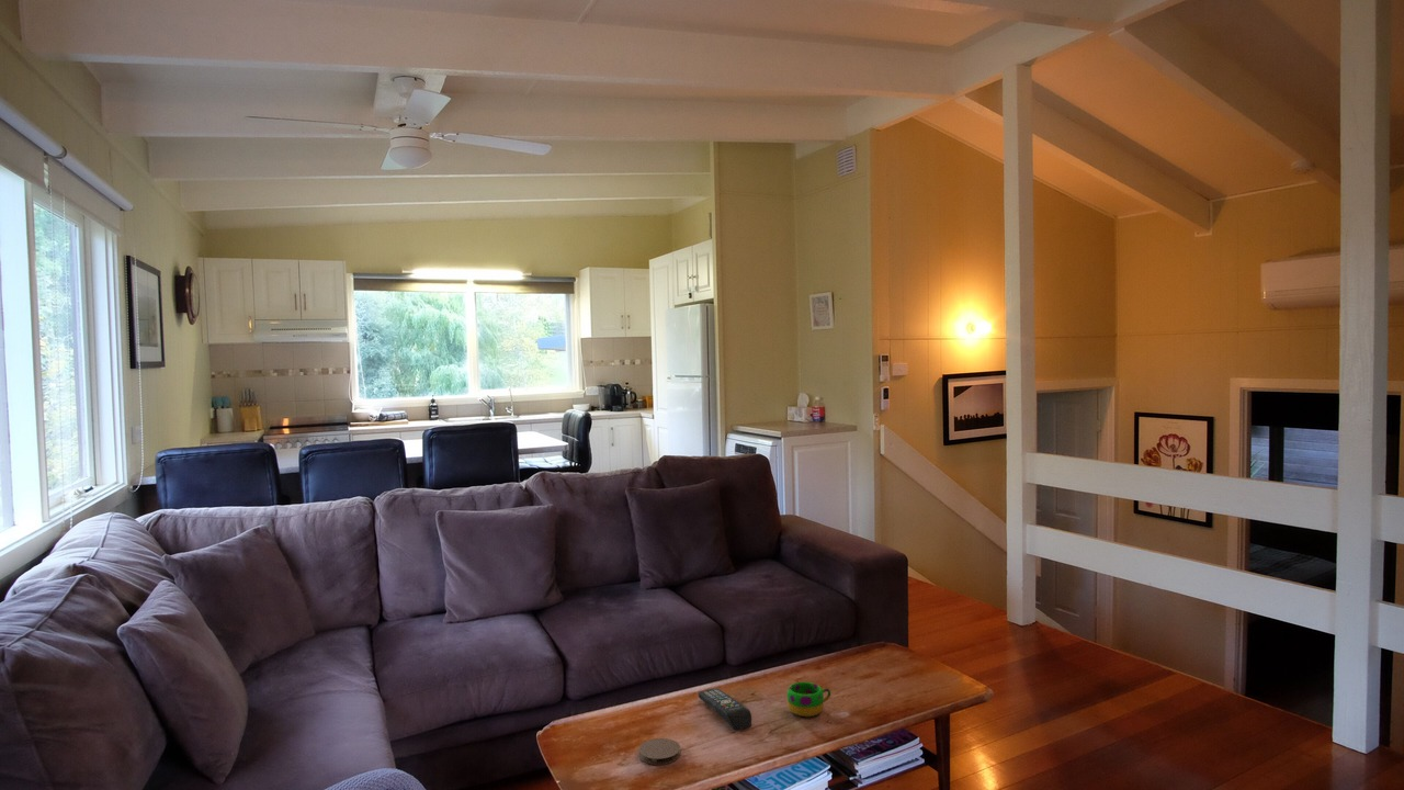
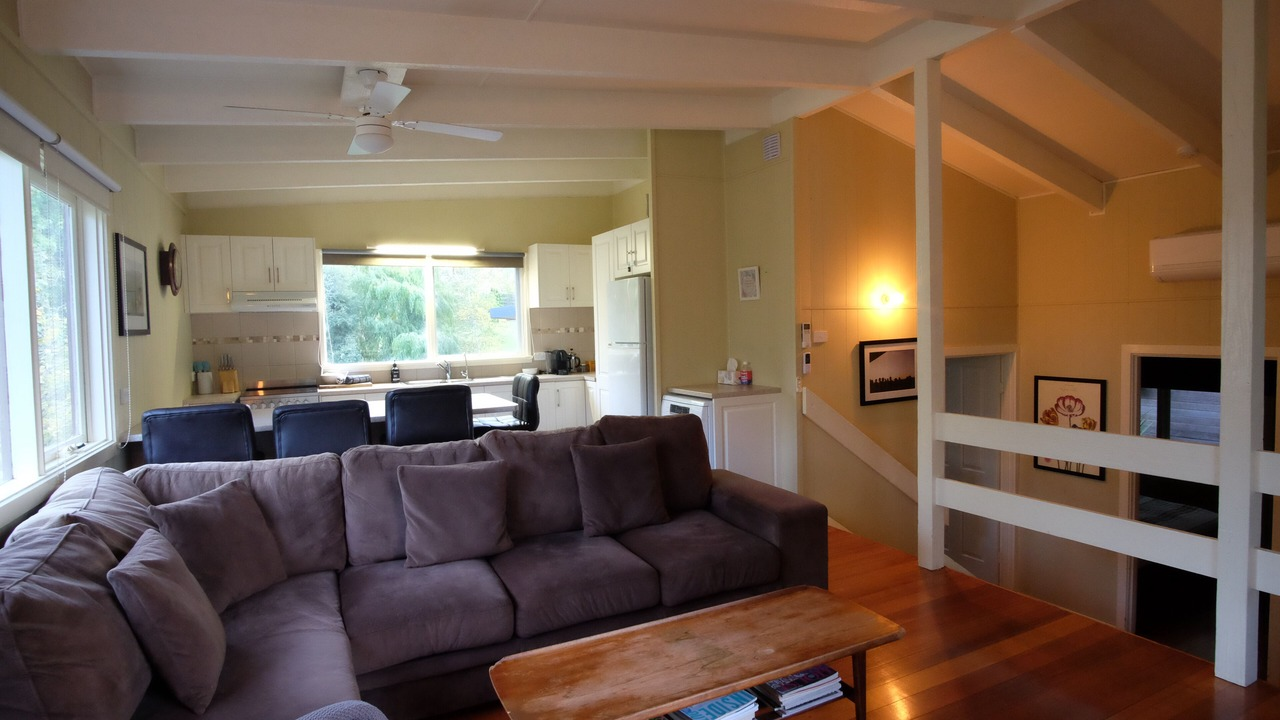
- remote control (724, 706)
- coaster (659, 751)
- mug (809, 698)
